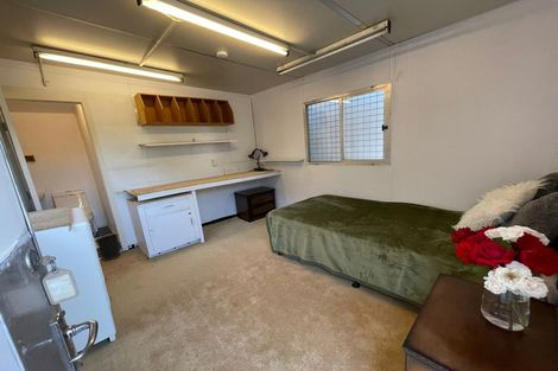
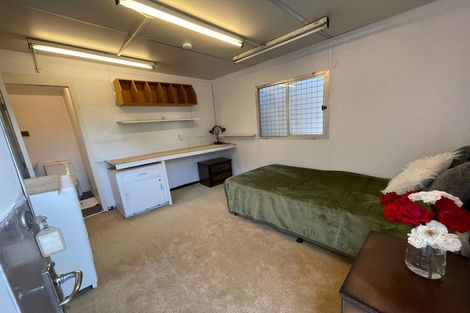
- wastebasket (109, 247)
